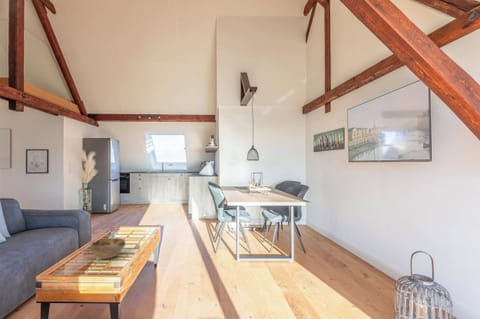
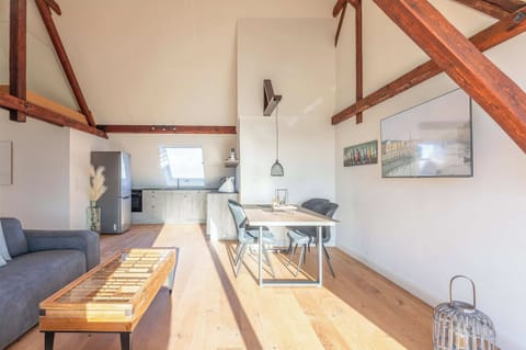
- decorative bowl (108, 248)
- wall art (37, 161)
